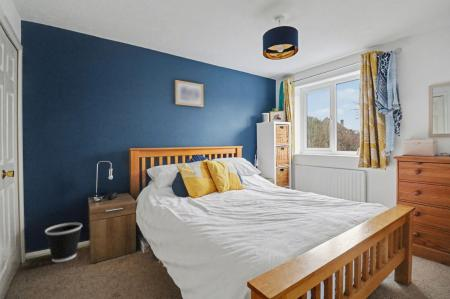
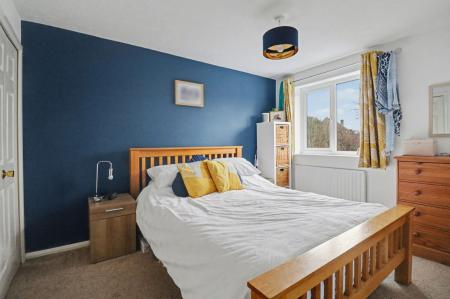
- wastebasket (64, 242)
